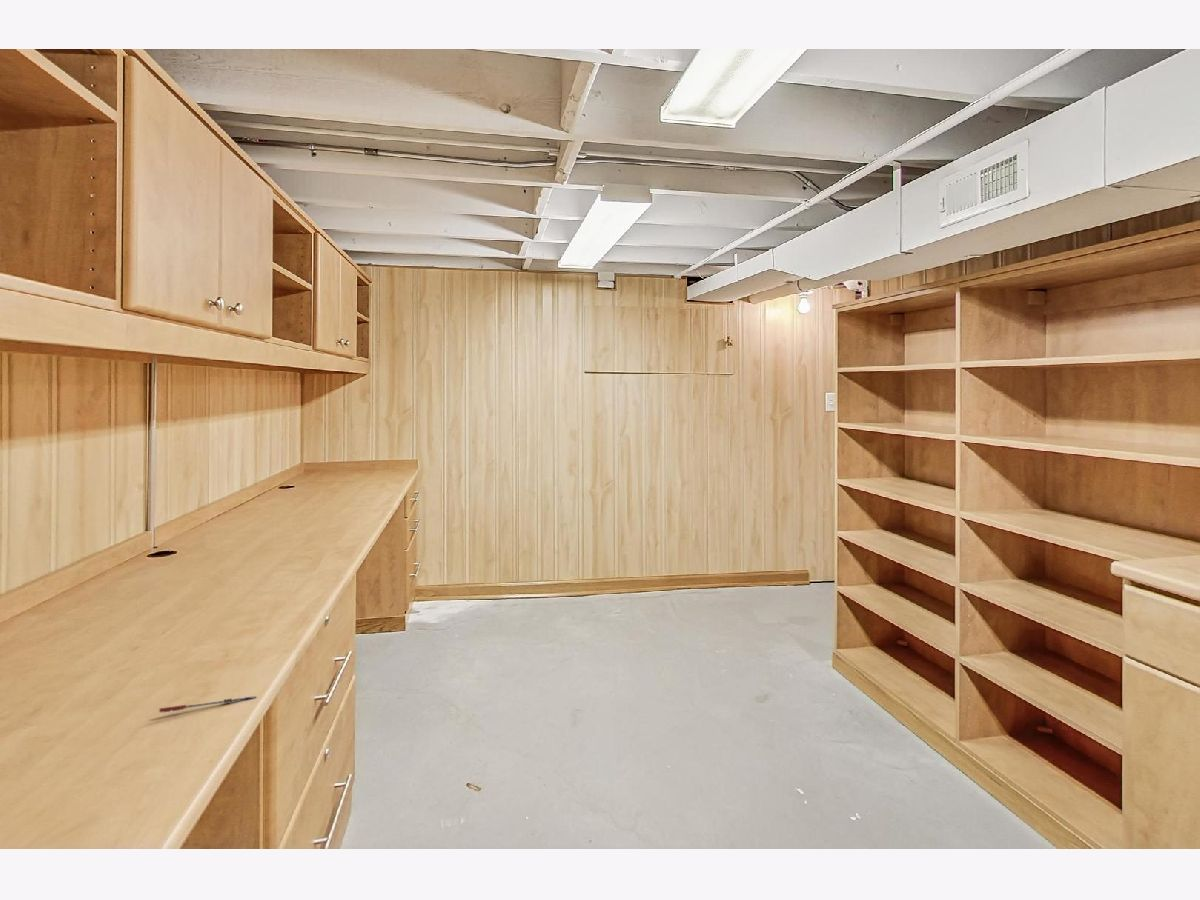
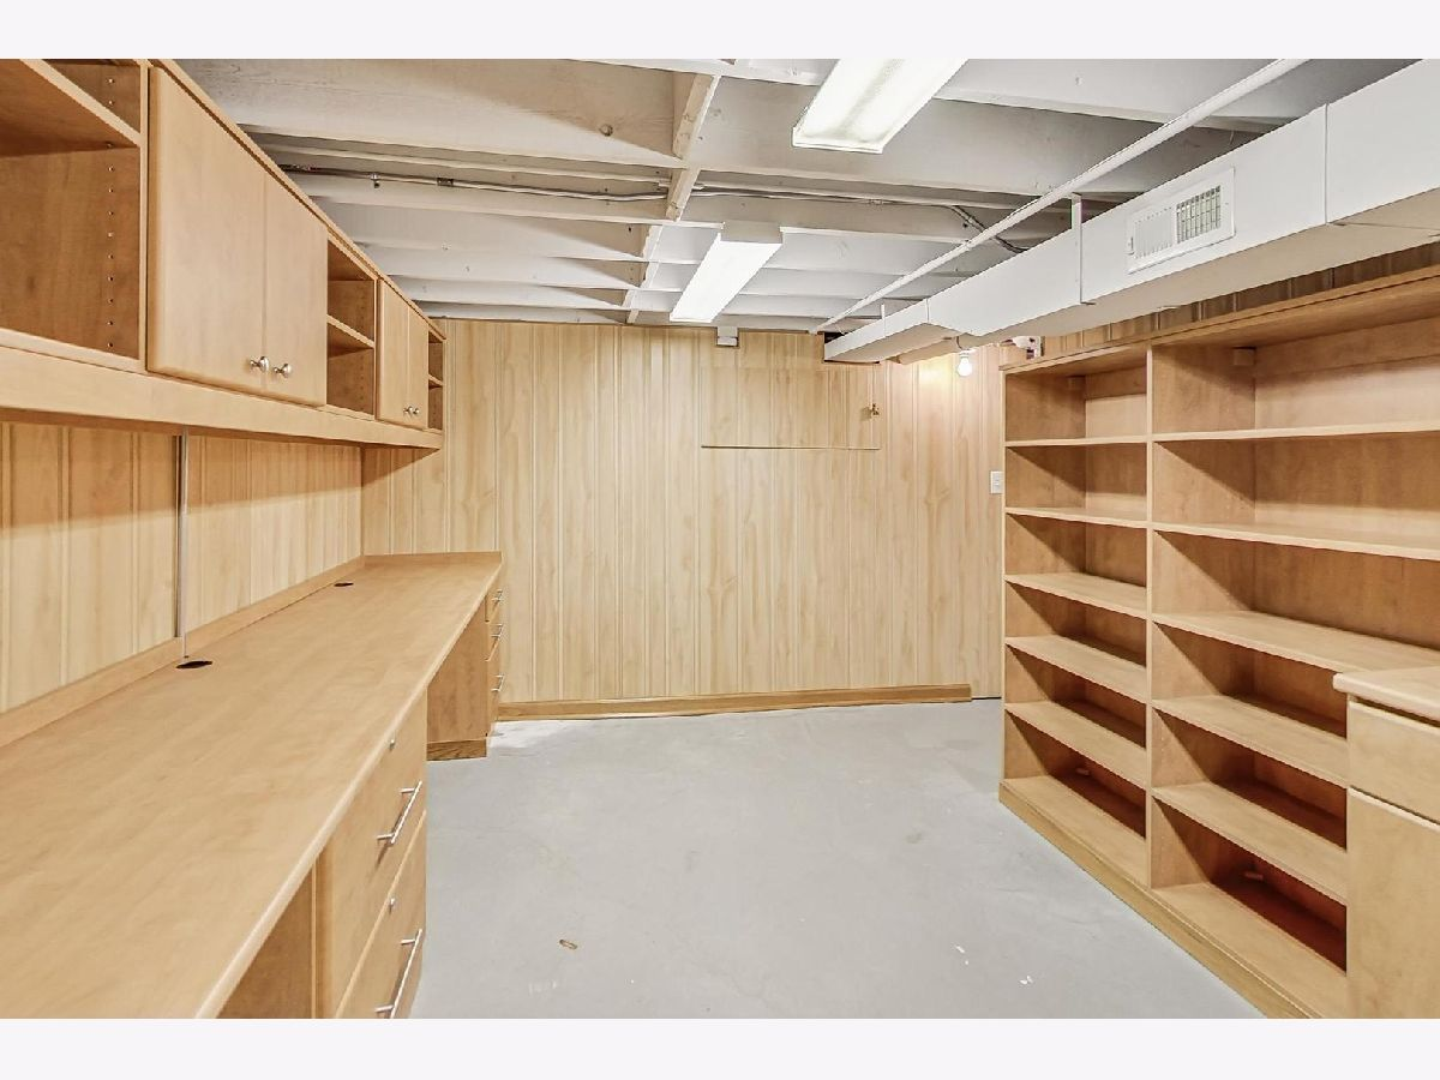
- pen (209, 703)
